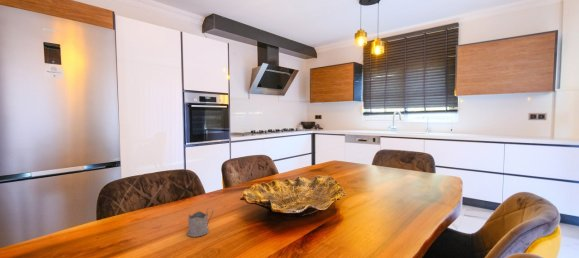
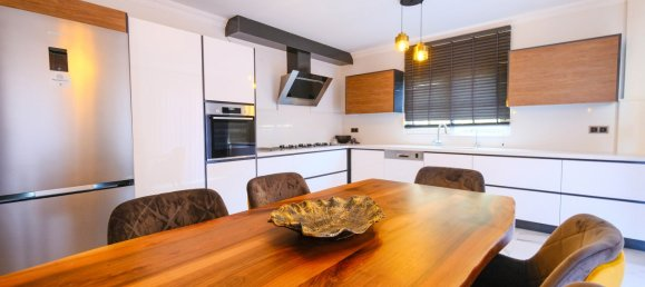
- tea glass holder (200, 217)
